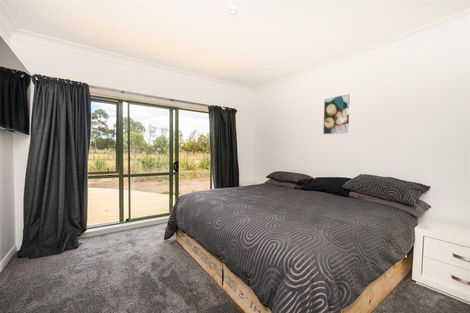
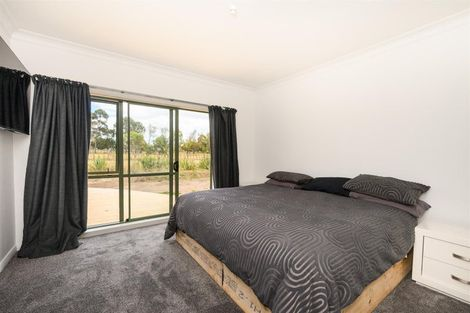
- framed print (336, 115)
